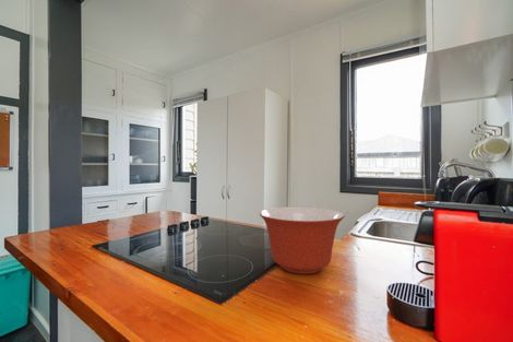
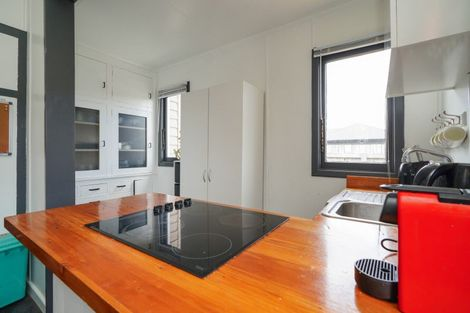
- mixing bowl (300, 238)
